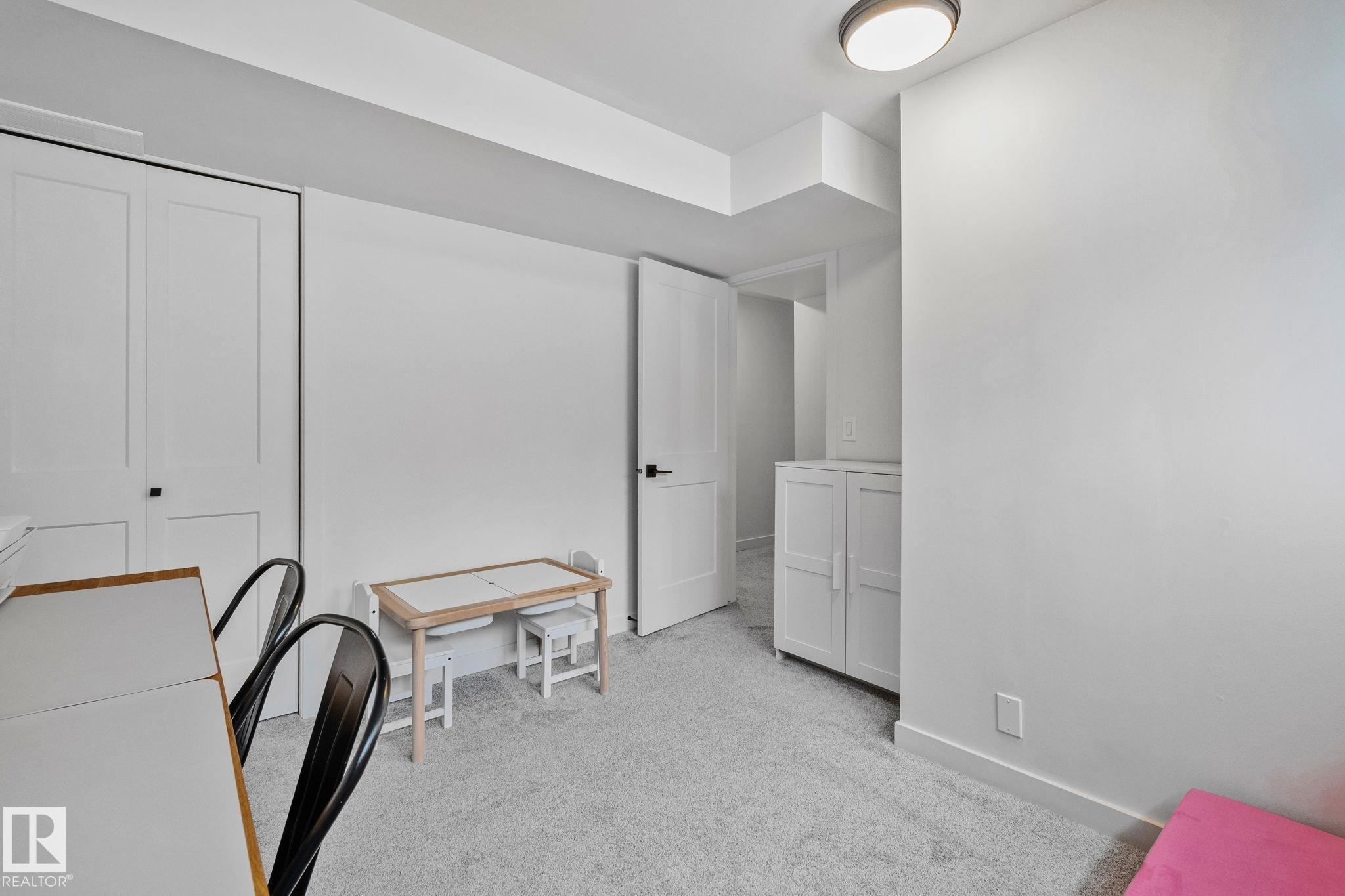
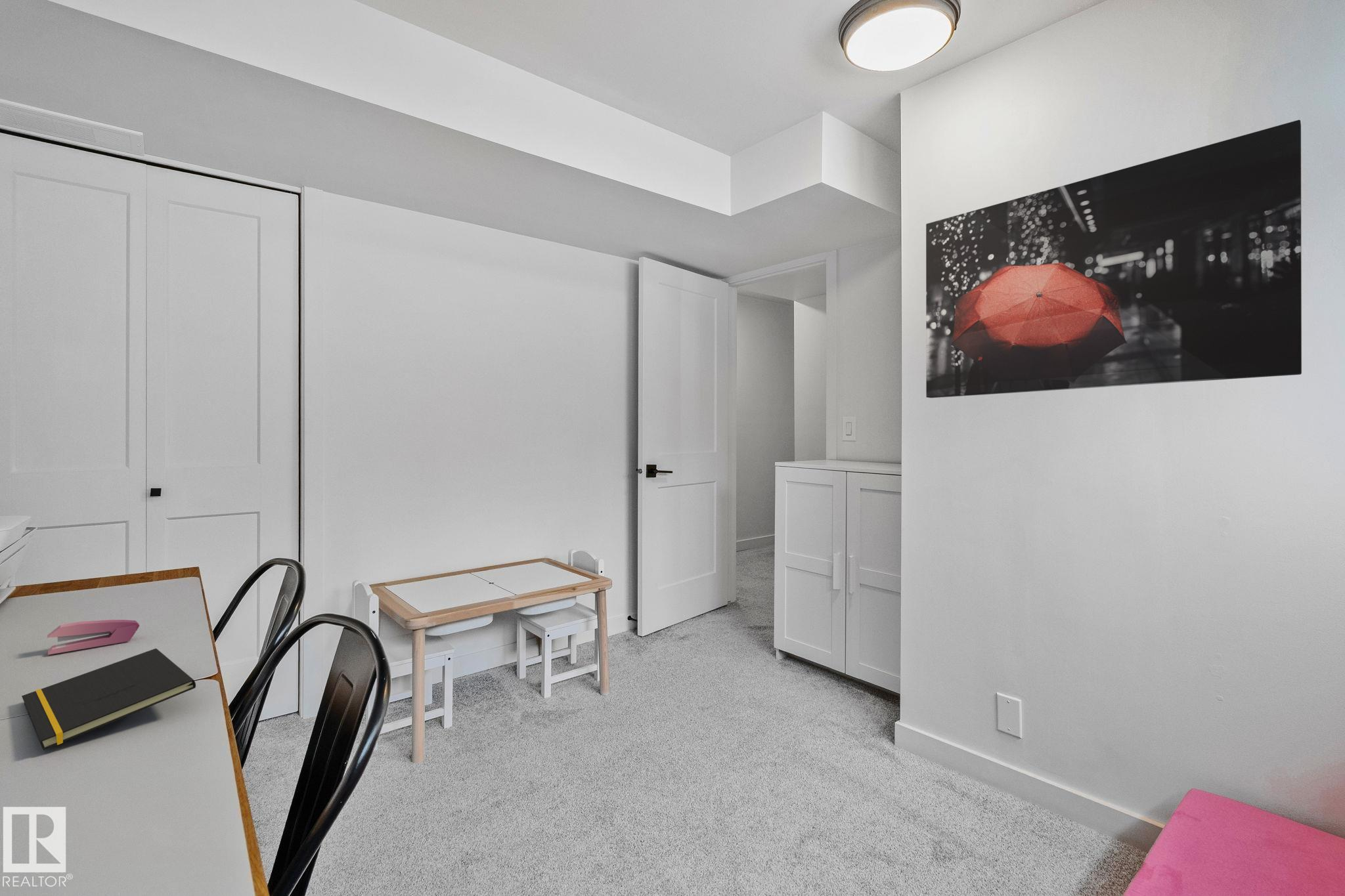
+ wall art (1080, 286)
+ stapler (95, 633)
+ notepad (108, 692)
